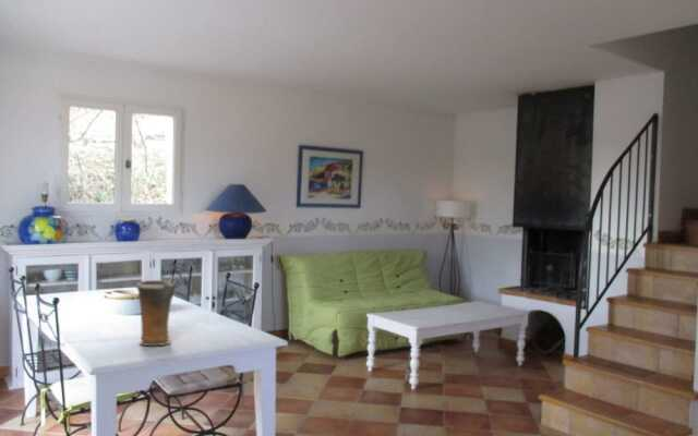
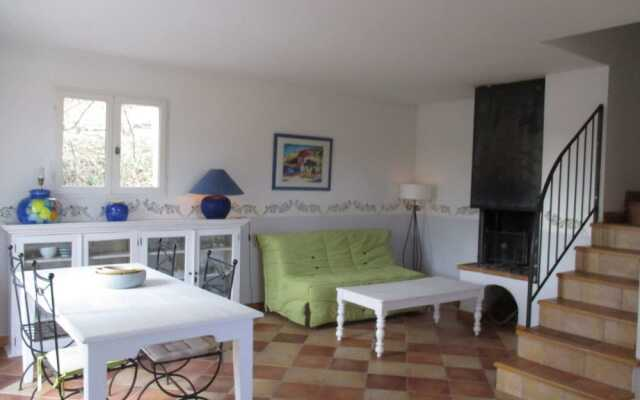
- vase (156, 308)
